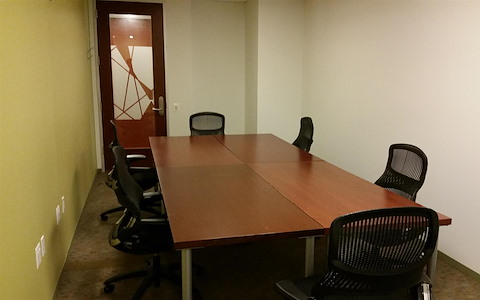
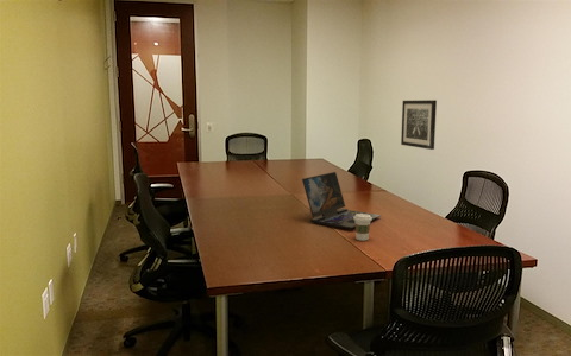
+ coffee cup (362, 227)
+ wall art (418, 123)
+ laptop (341, 198)
